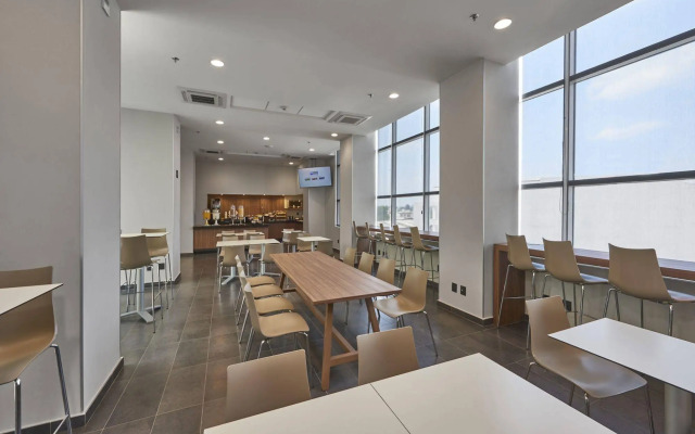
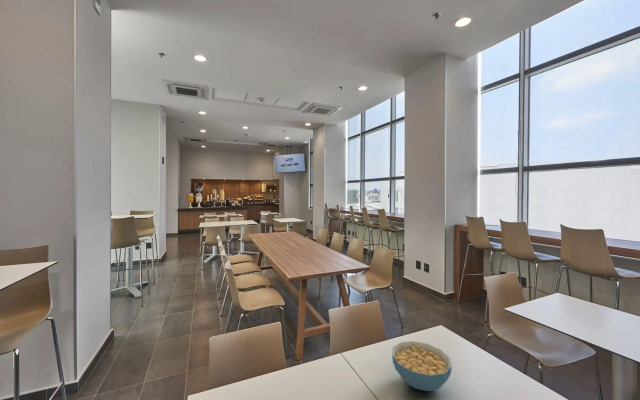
+ cereal bowl (420, 370)
